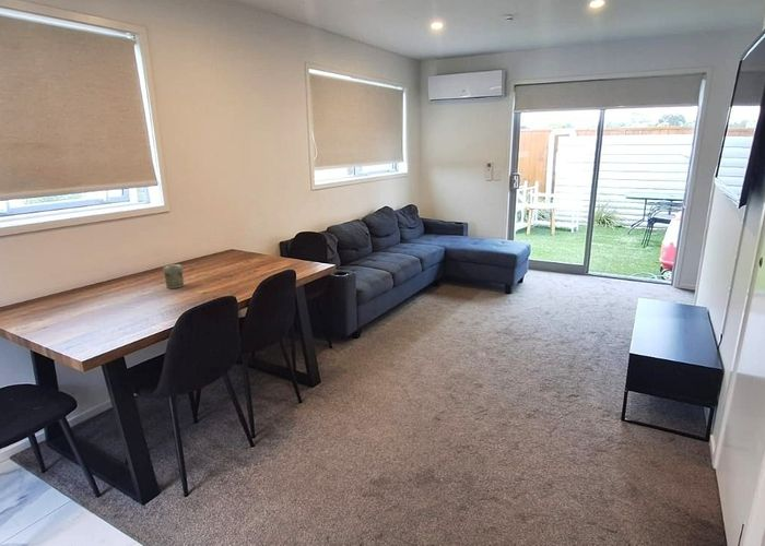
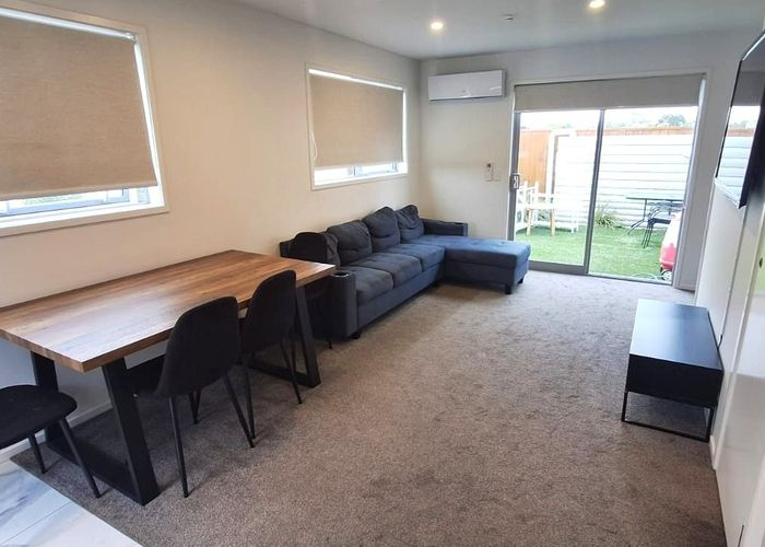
- jar (174, 275)
